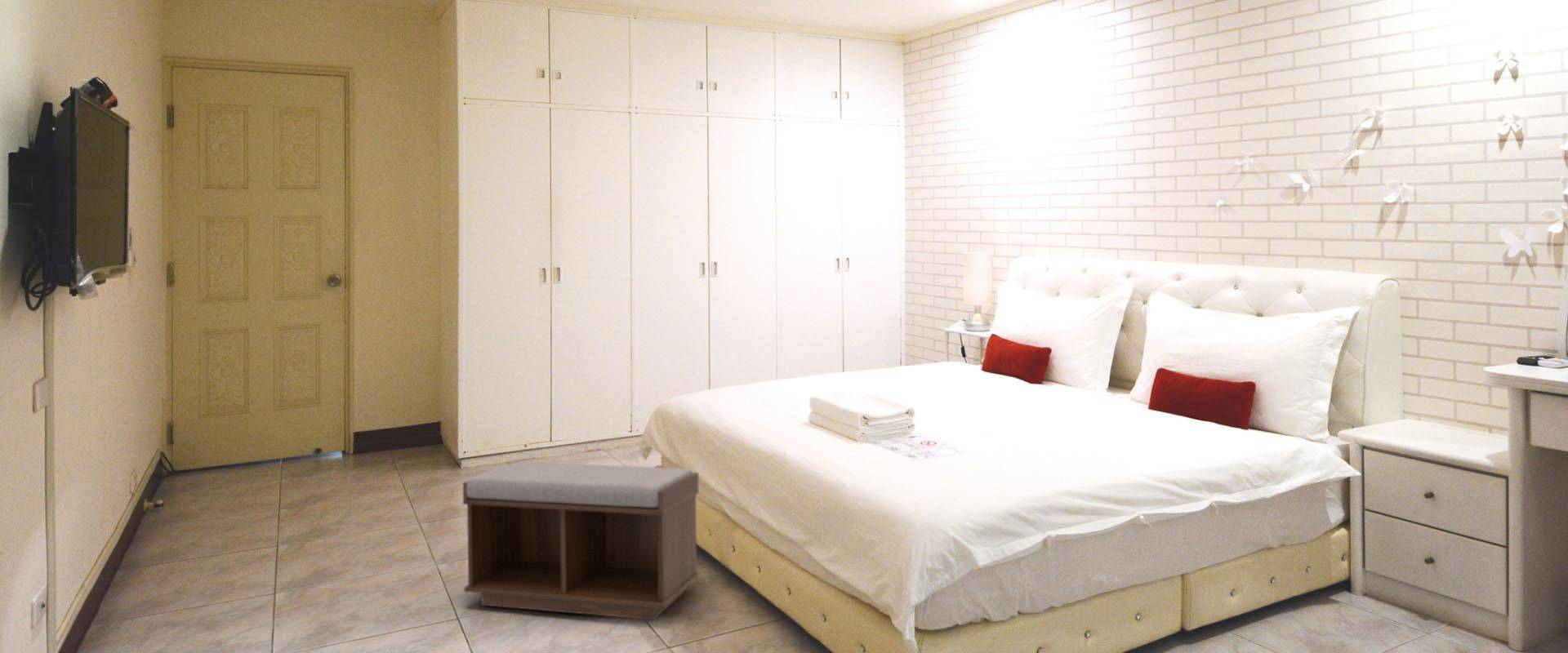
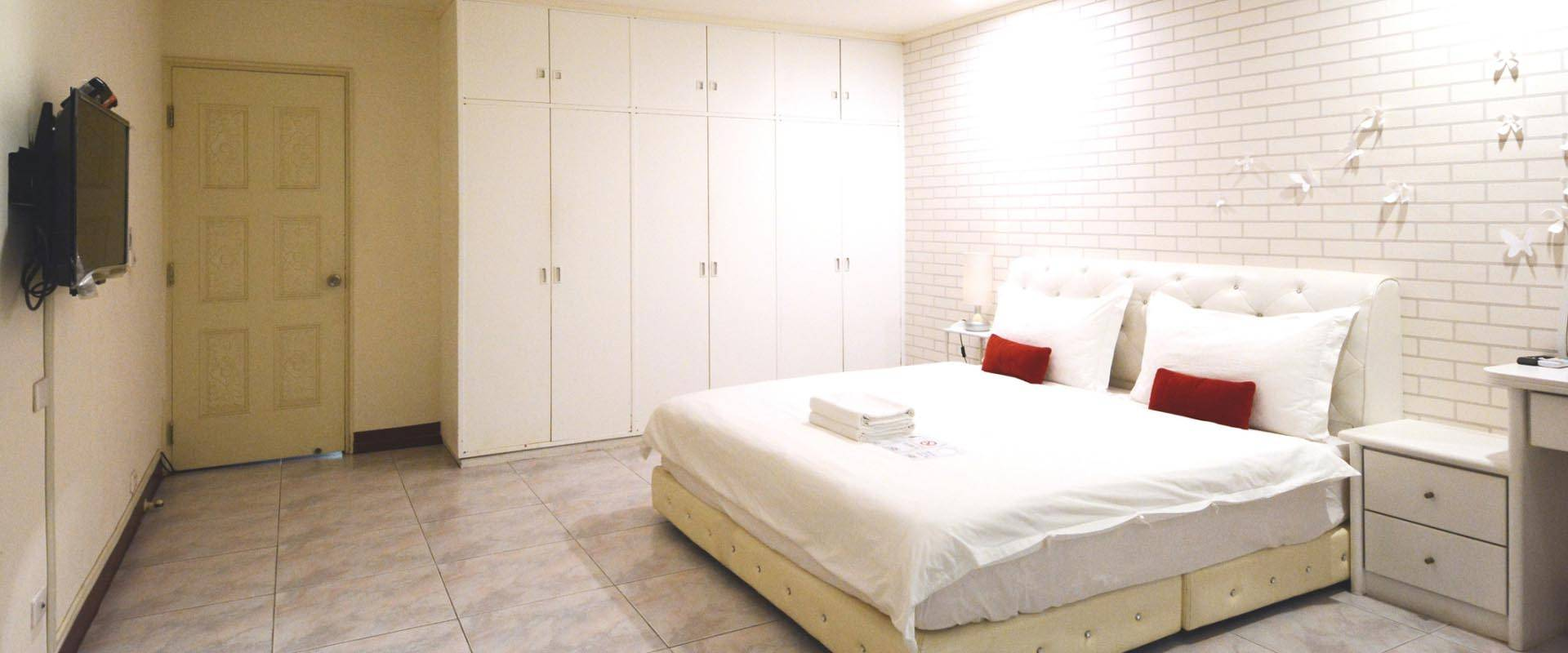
- bench (583, 534)
